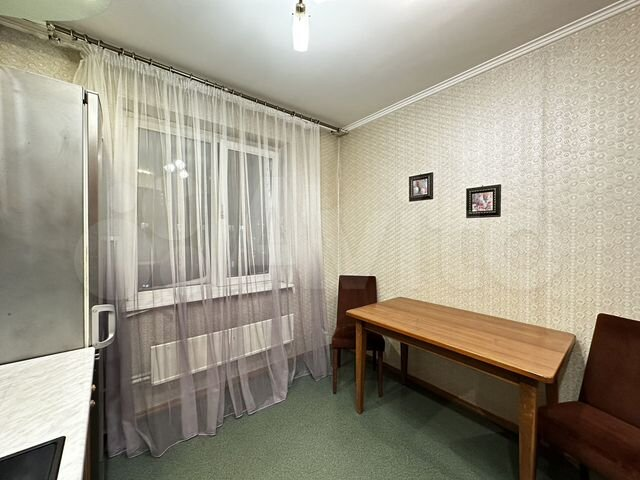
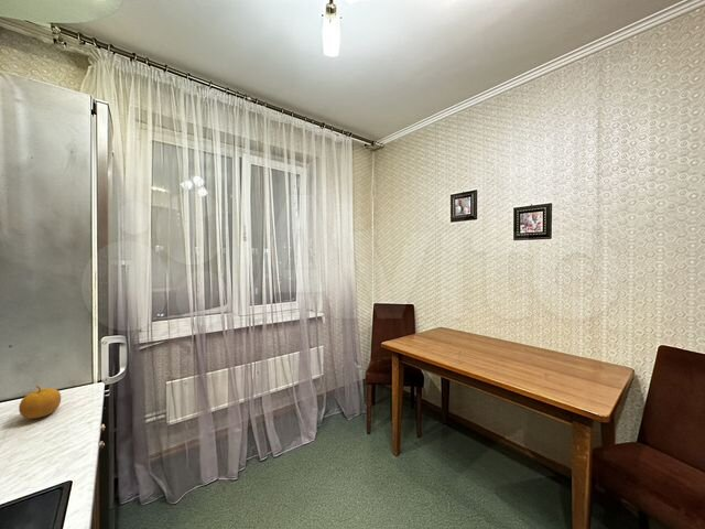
+ fruit (40, 399)
